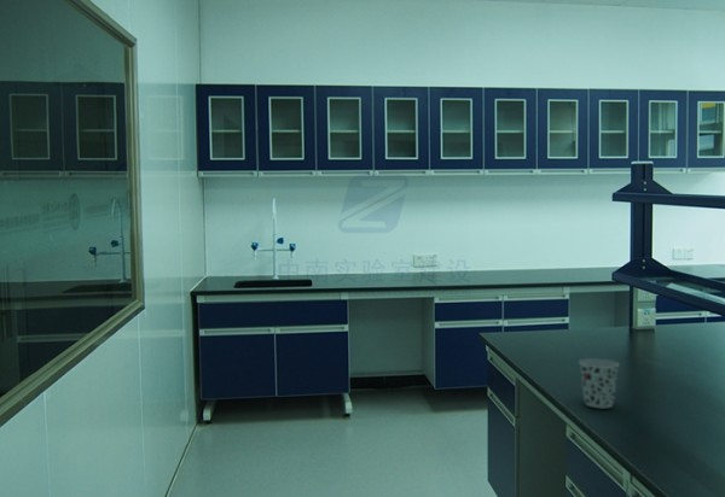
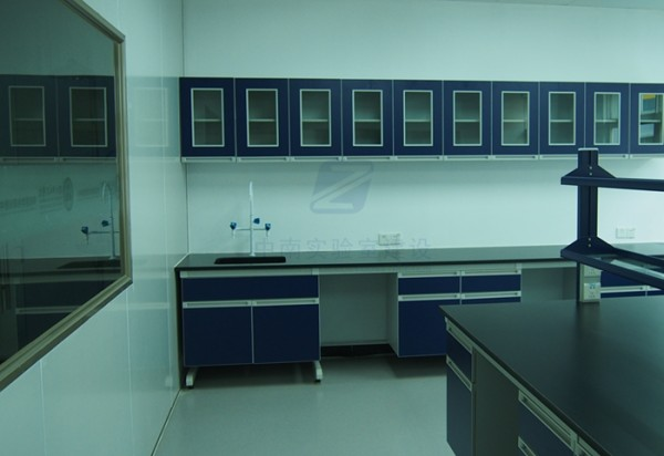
- cup (598, 384)
